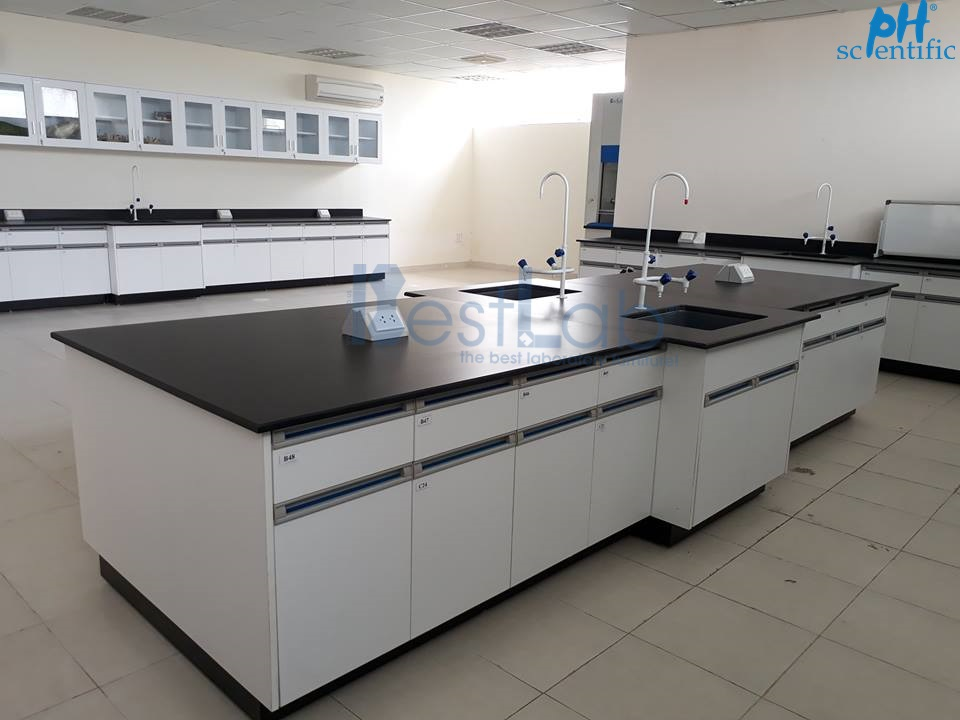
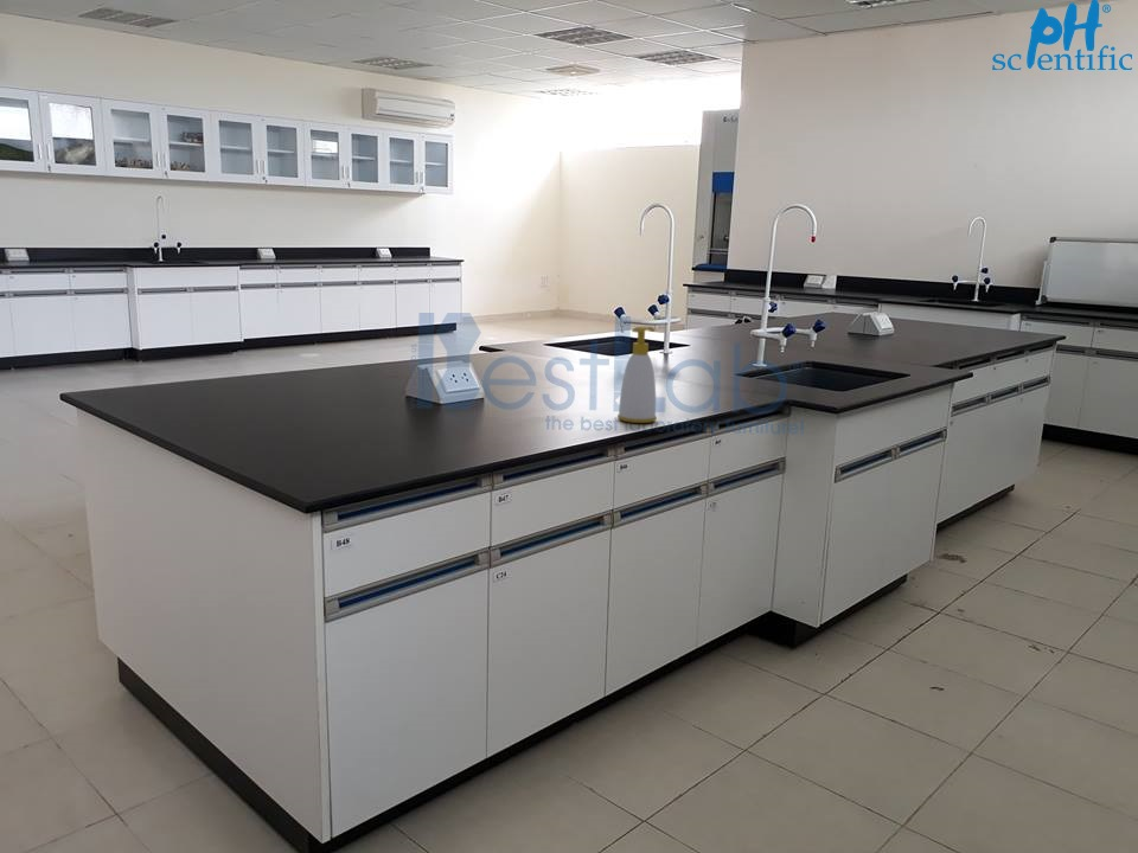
+ soap bottle (639, 373)
